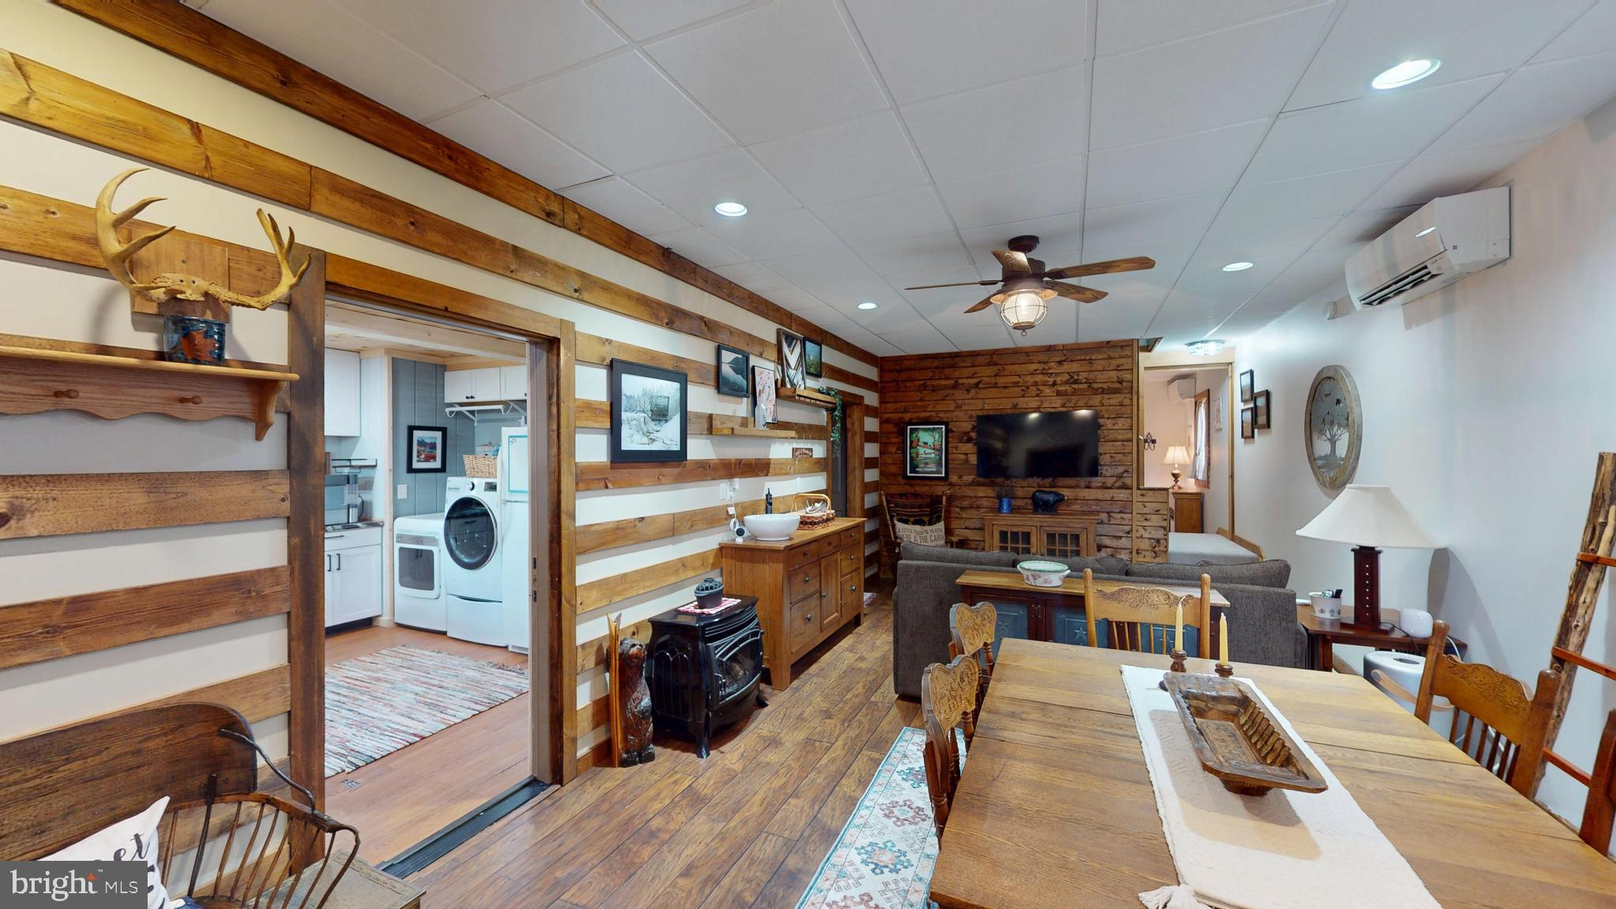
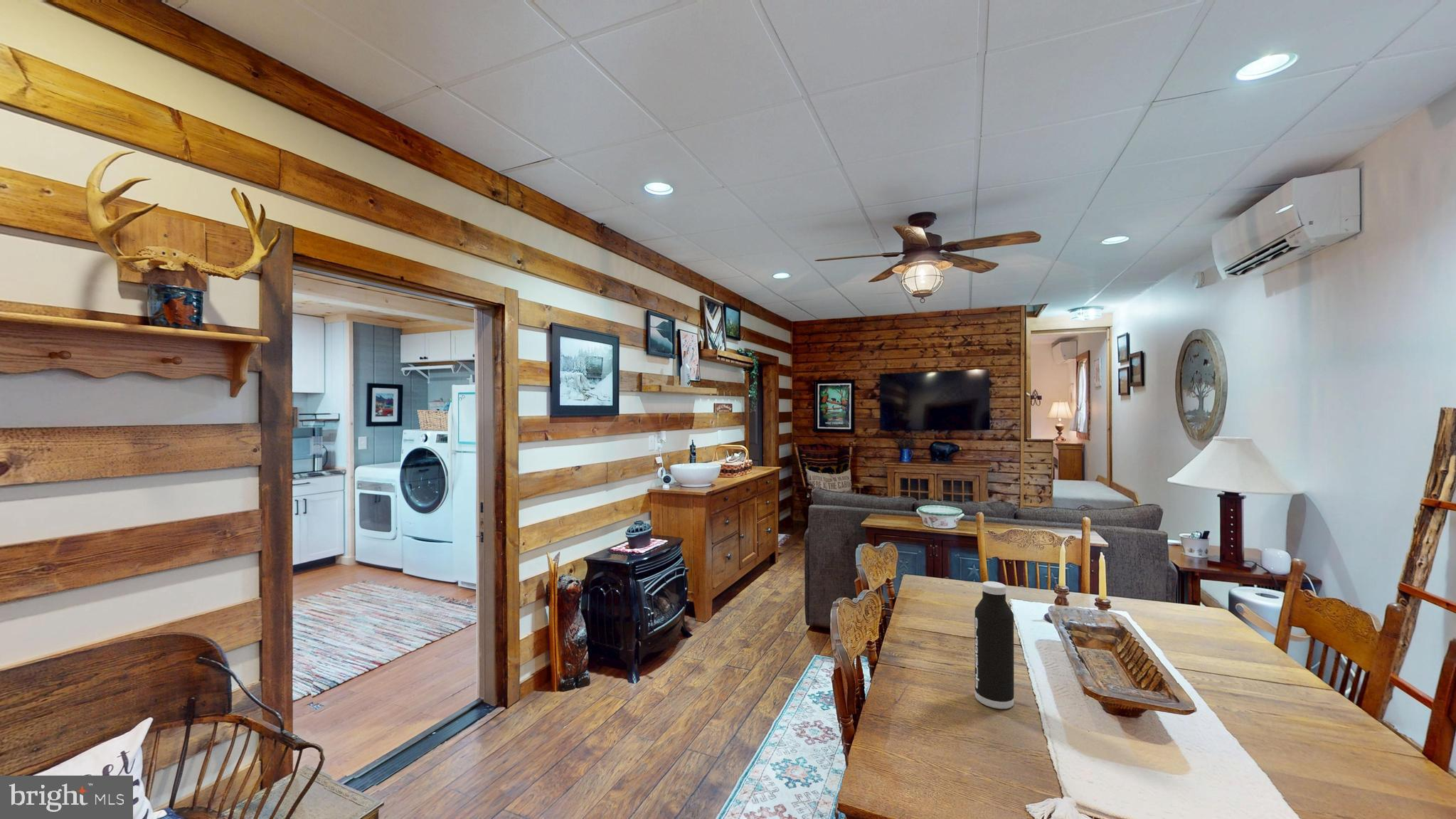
+ water bottle (994, 642)
